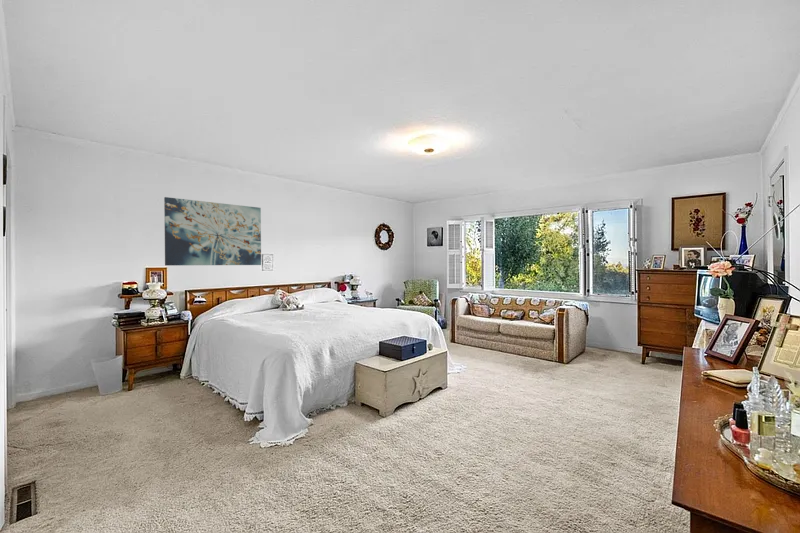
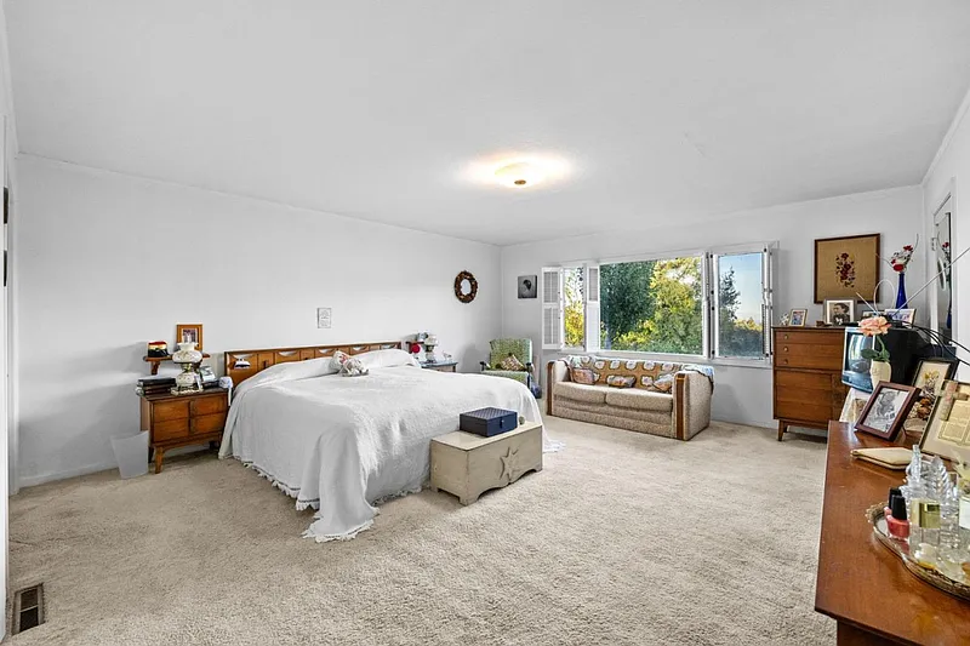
- wall art (216, 234)
